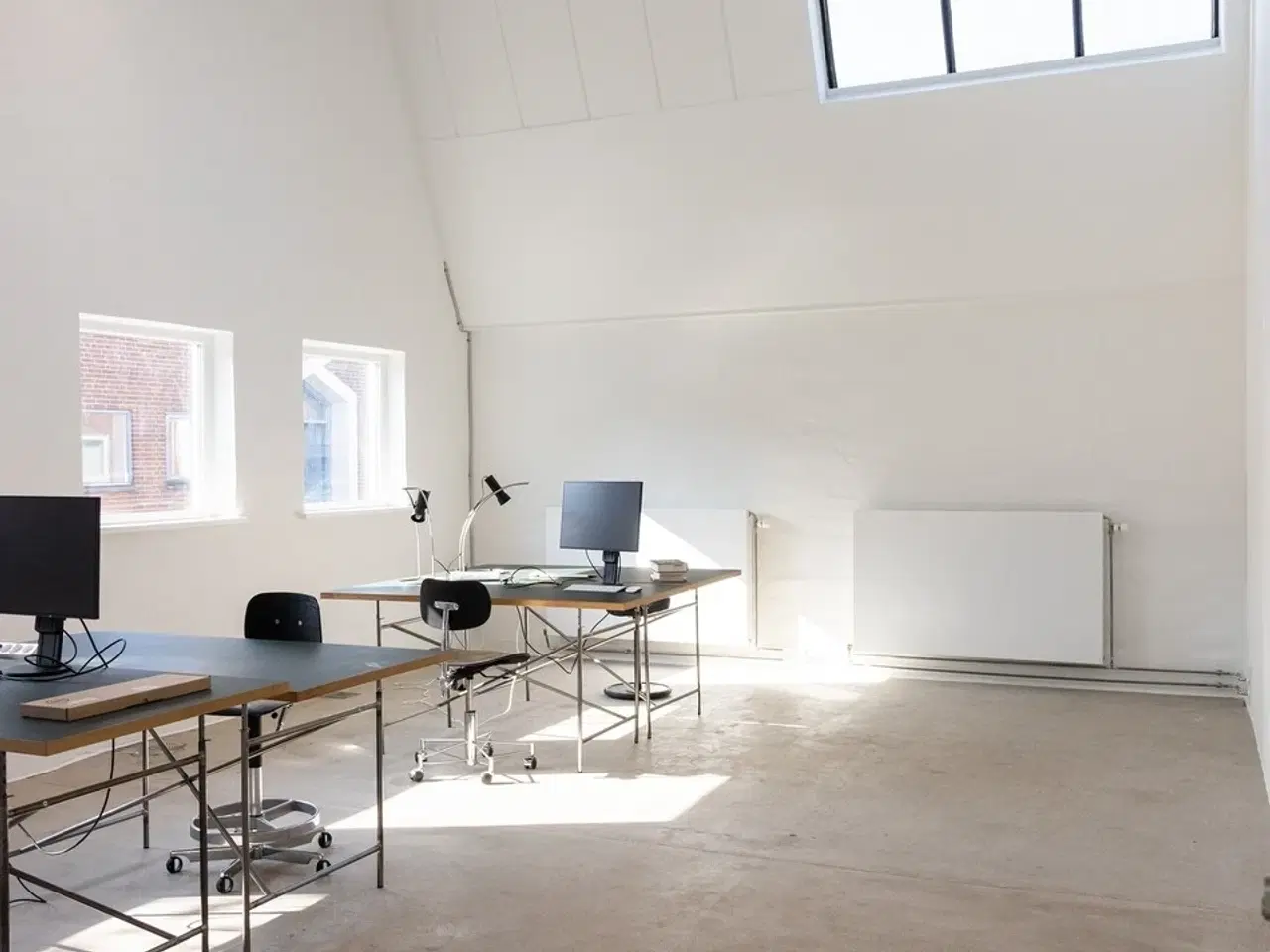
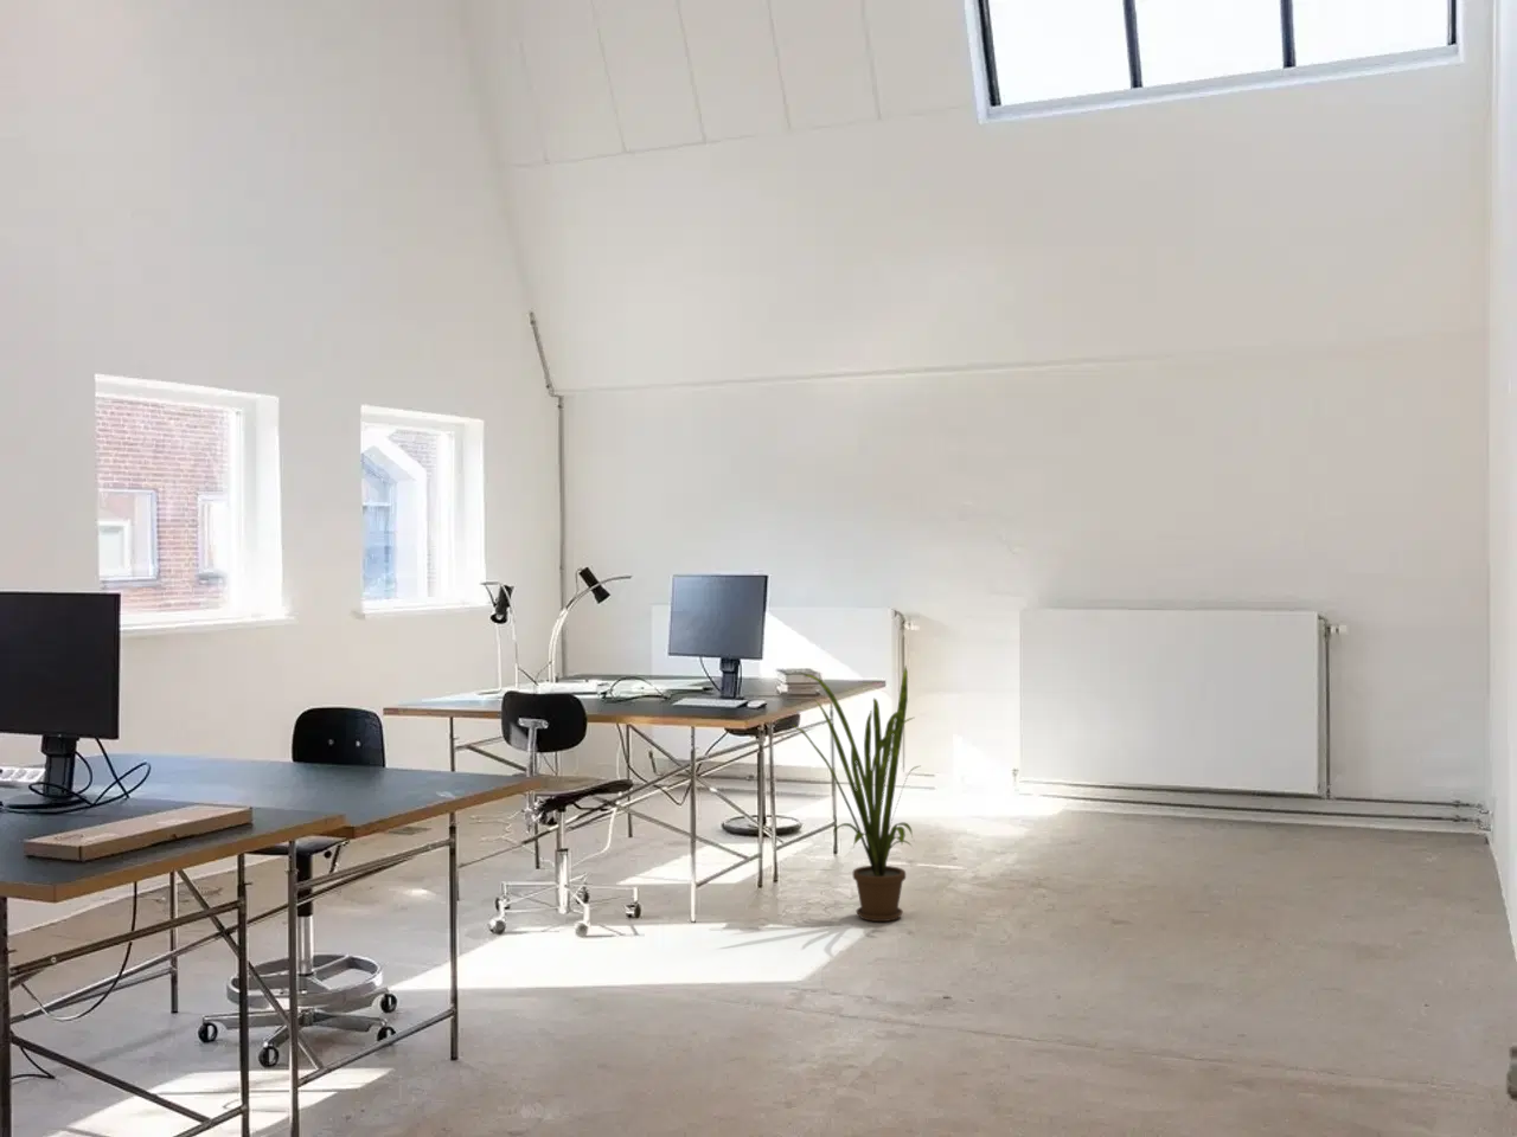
+ house plant (868, 794)
